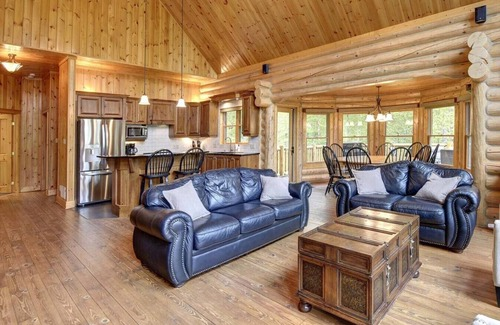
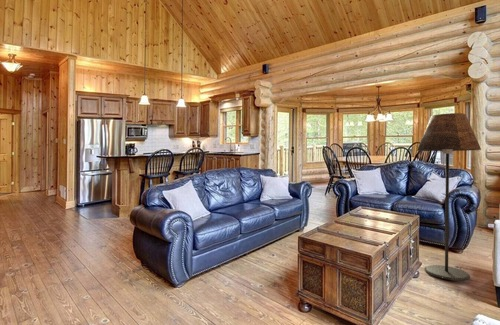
+ floor lamp (447, 194)
